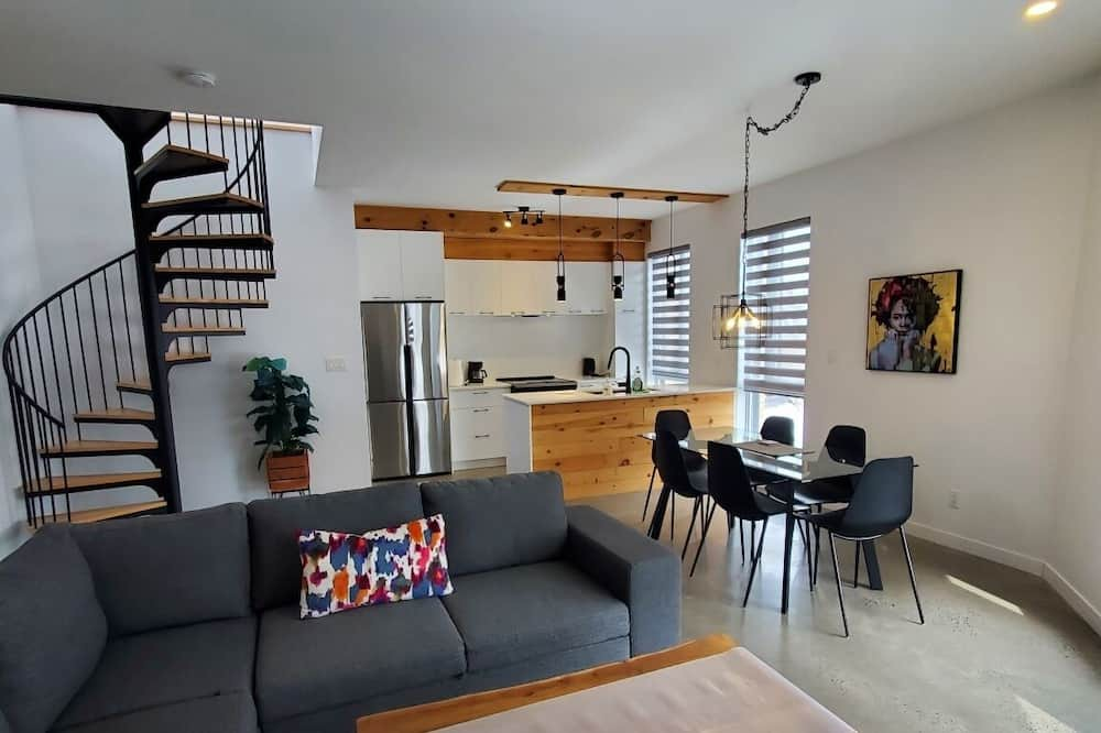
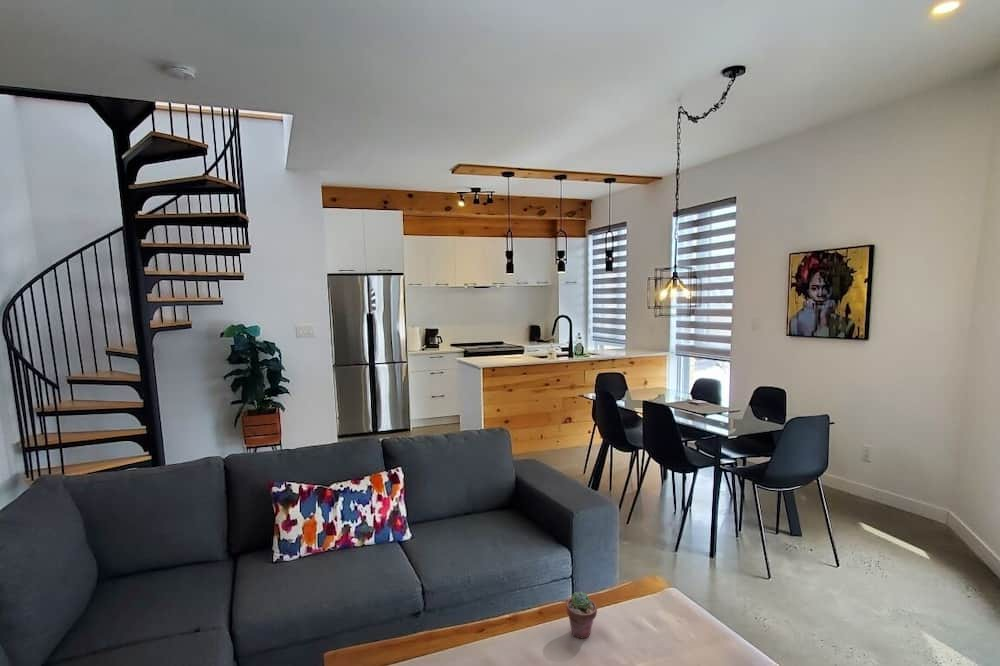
+ potted succulent (581, 612)
